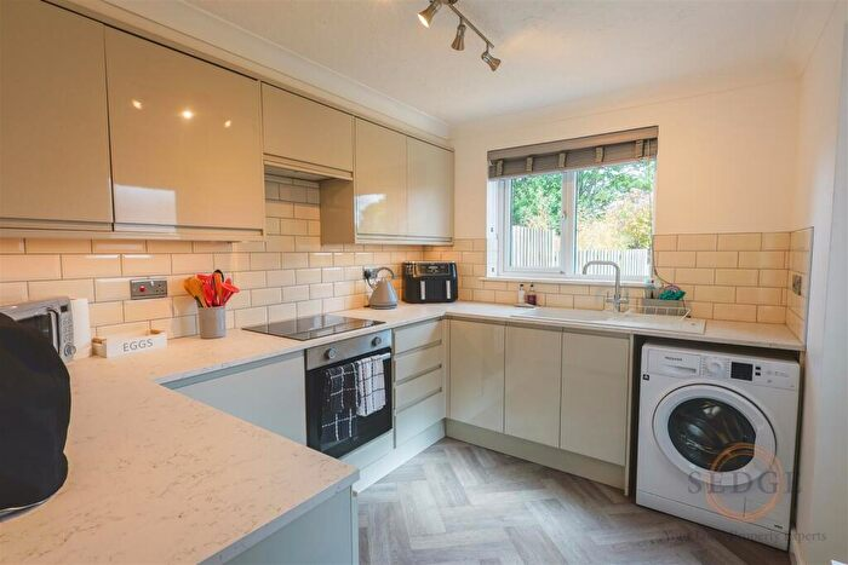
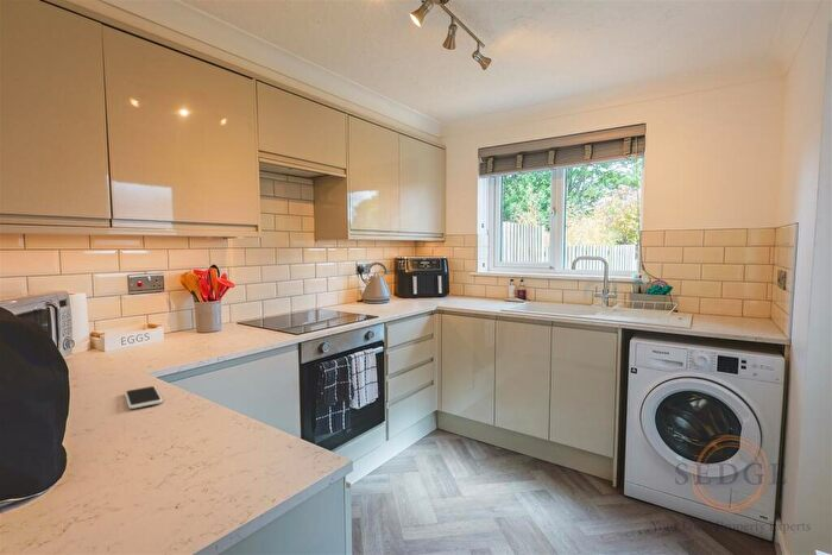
+ smartphone (143, 396)
